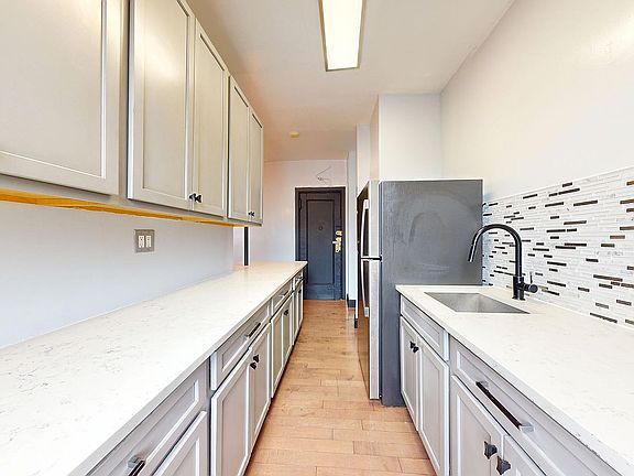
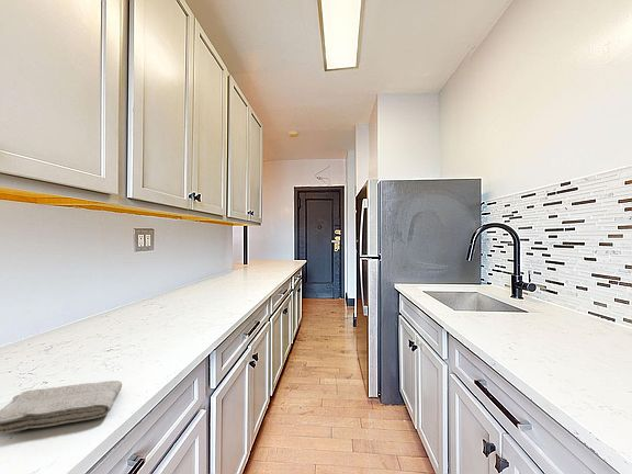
+ washcloth (61, 402)
